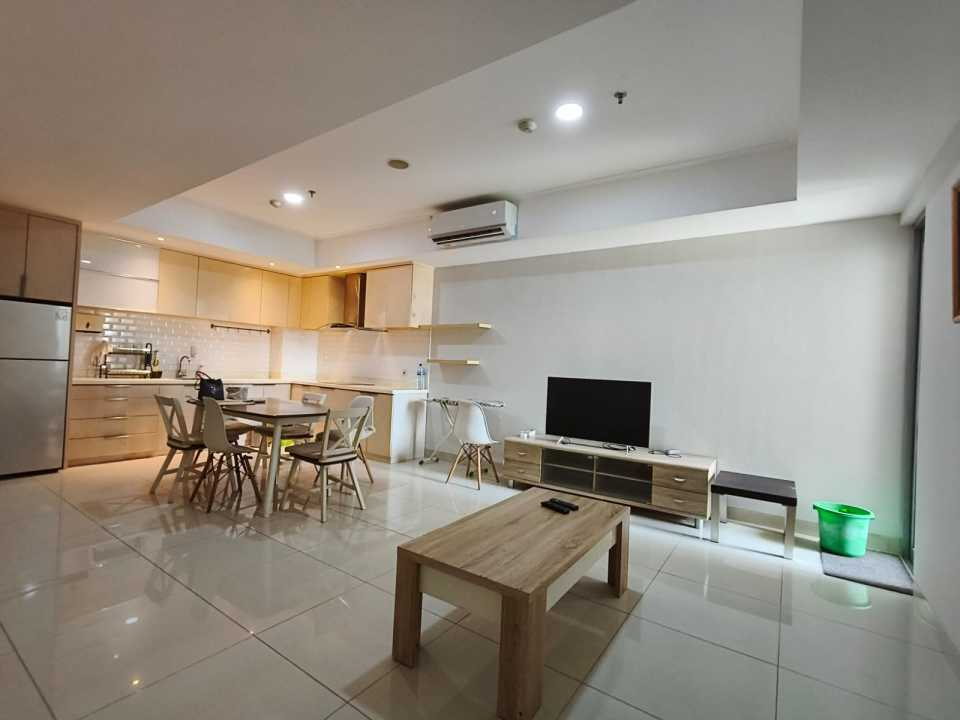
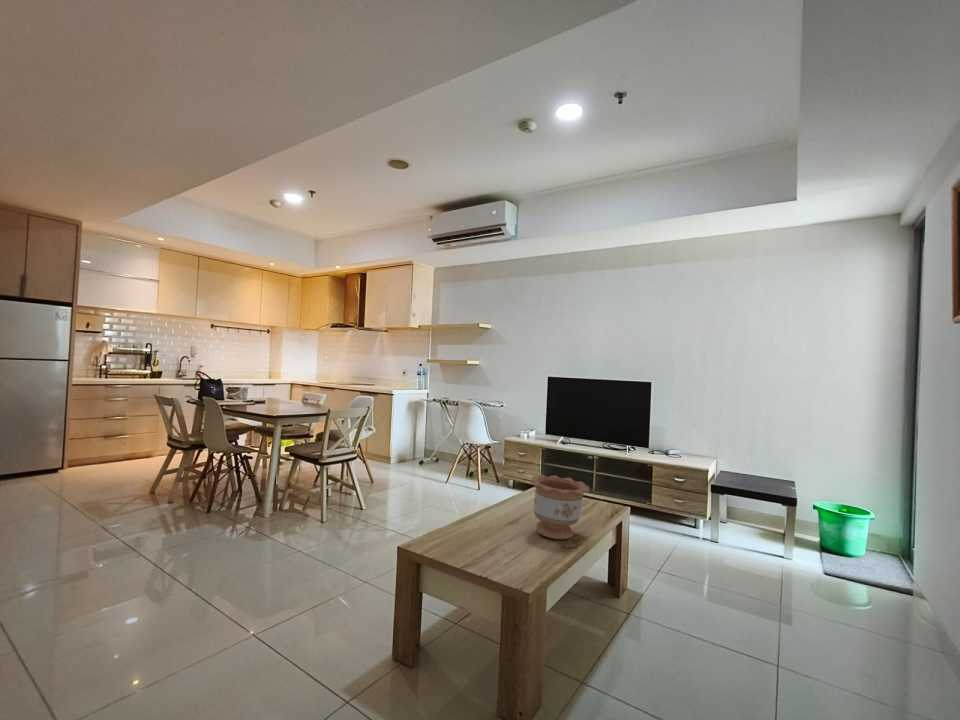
+ flower pot (558, 507)
